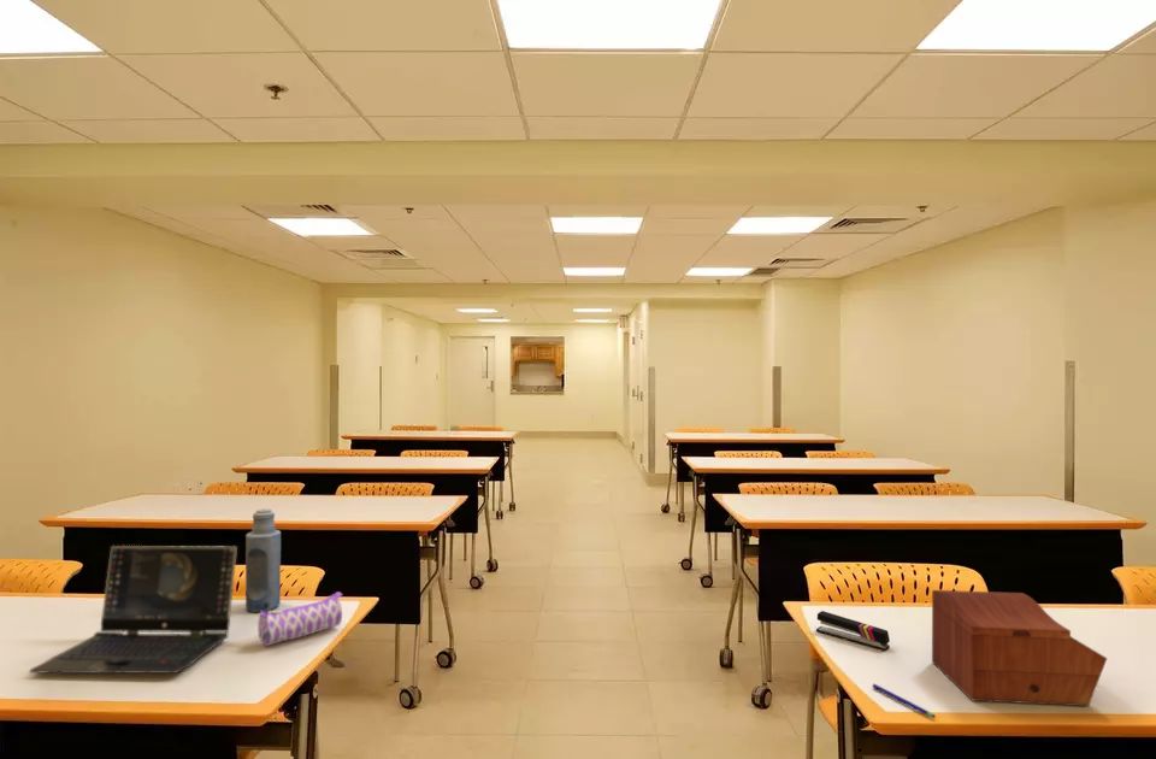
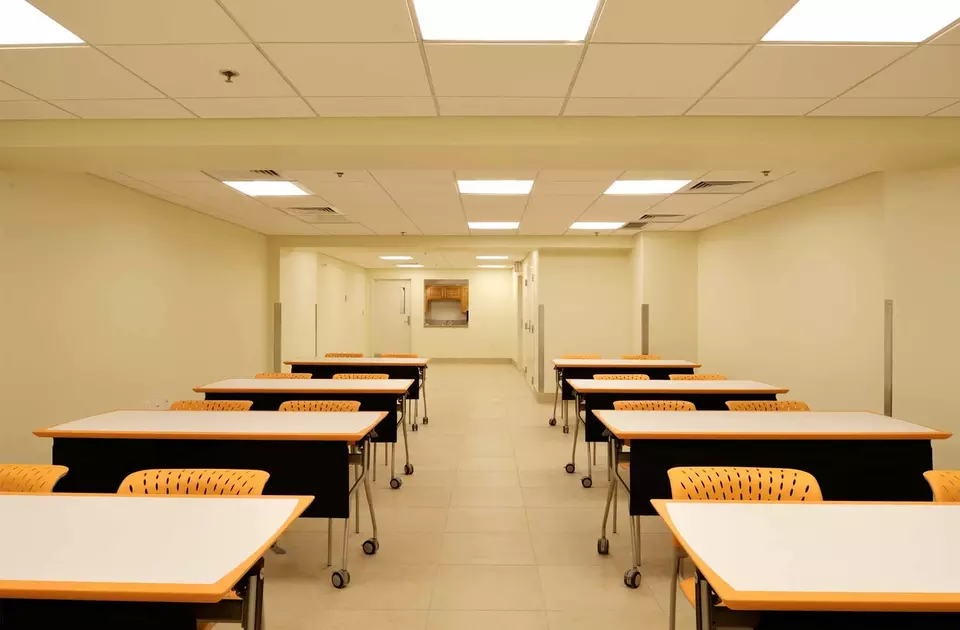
- sewing box (1014, 643)
- pencil case (300, 618)
- stapler (851, 629)
- bottle (263, 558)
- laptop computer (141, 606)
- pen (902, 700)
